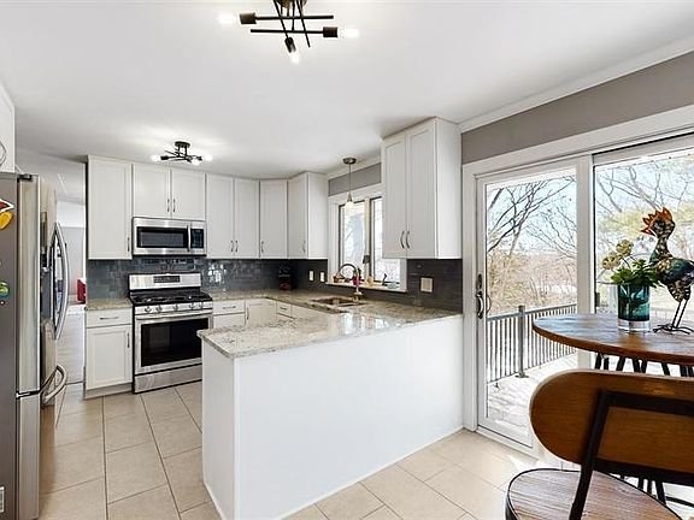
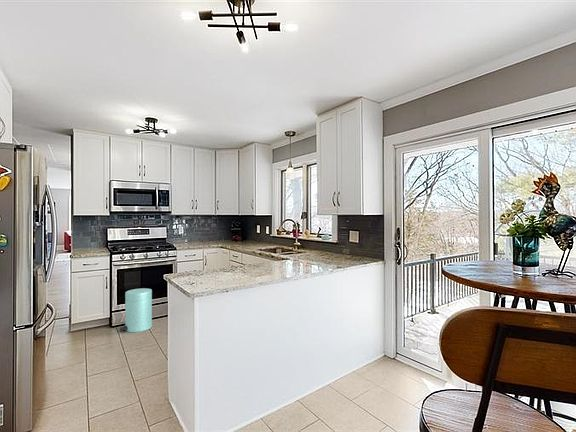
+ trash can (136, 309)
